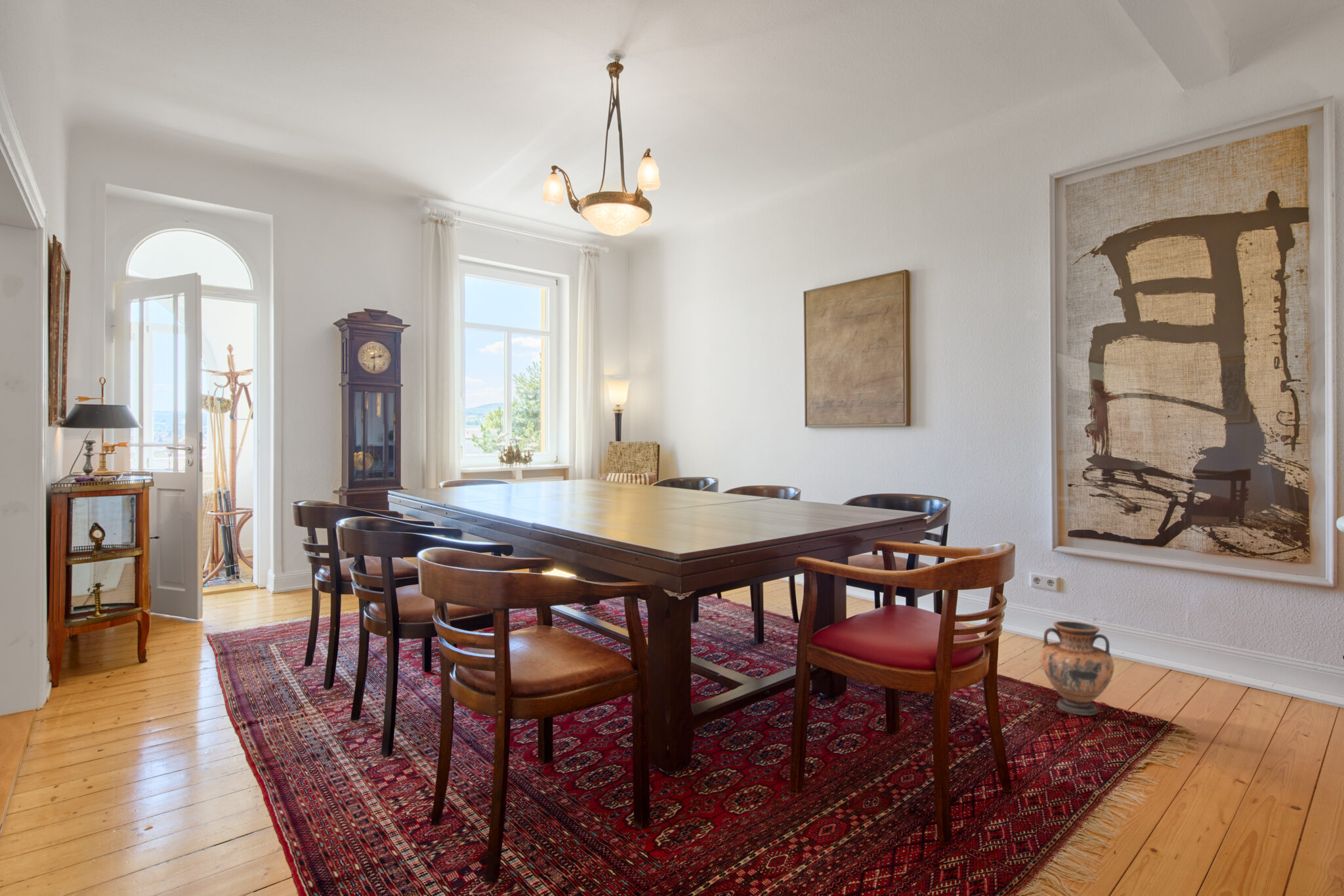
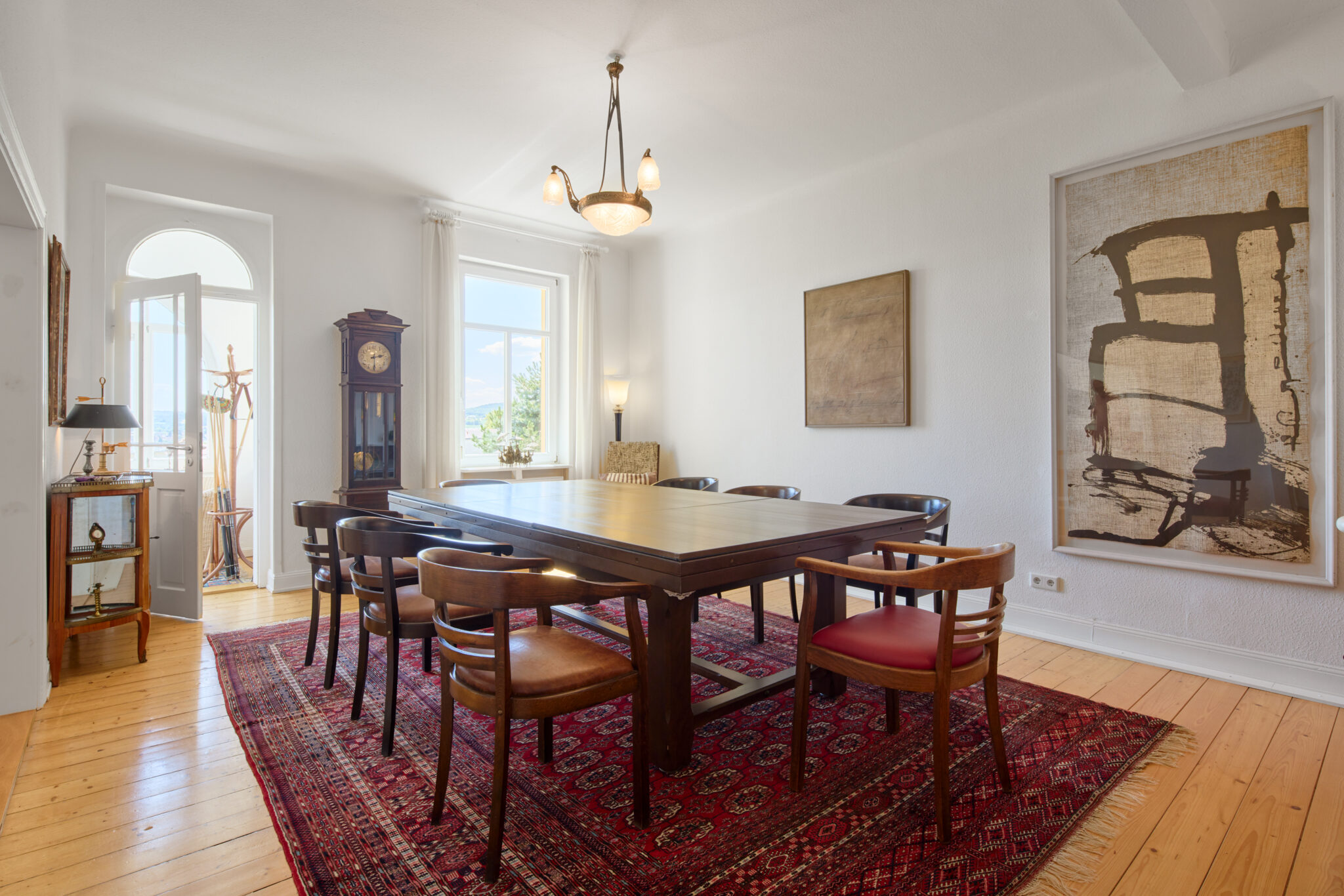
- vase (1076, 667)
